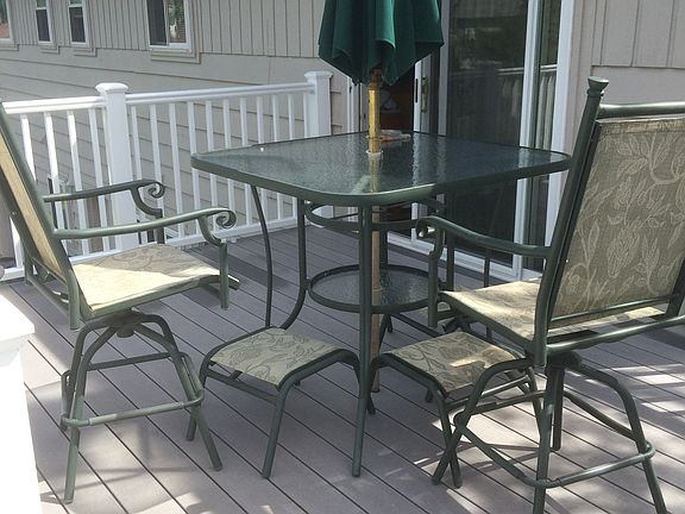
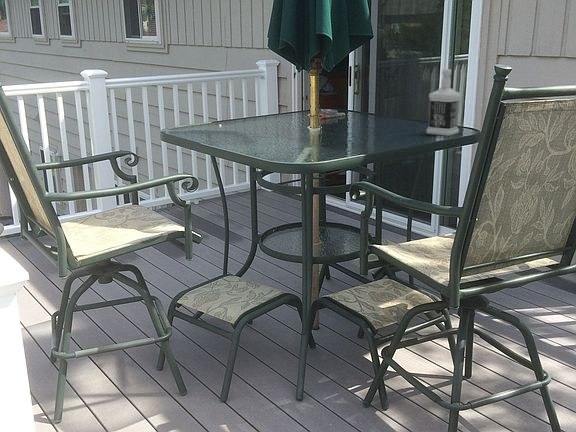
+ bottle (444, 101)
